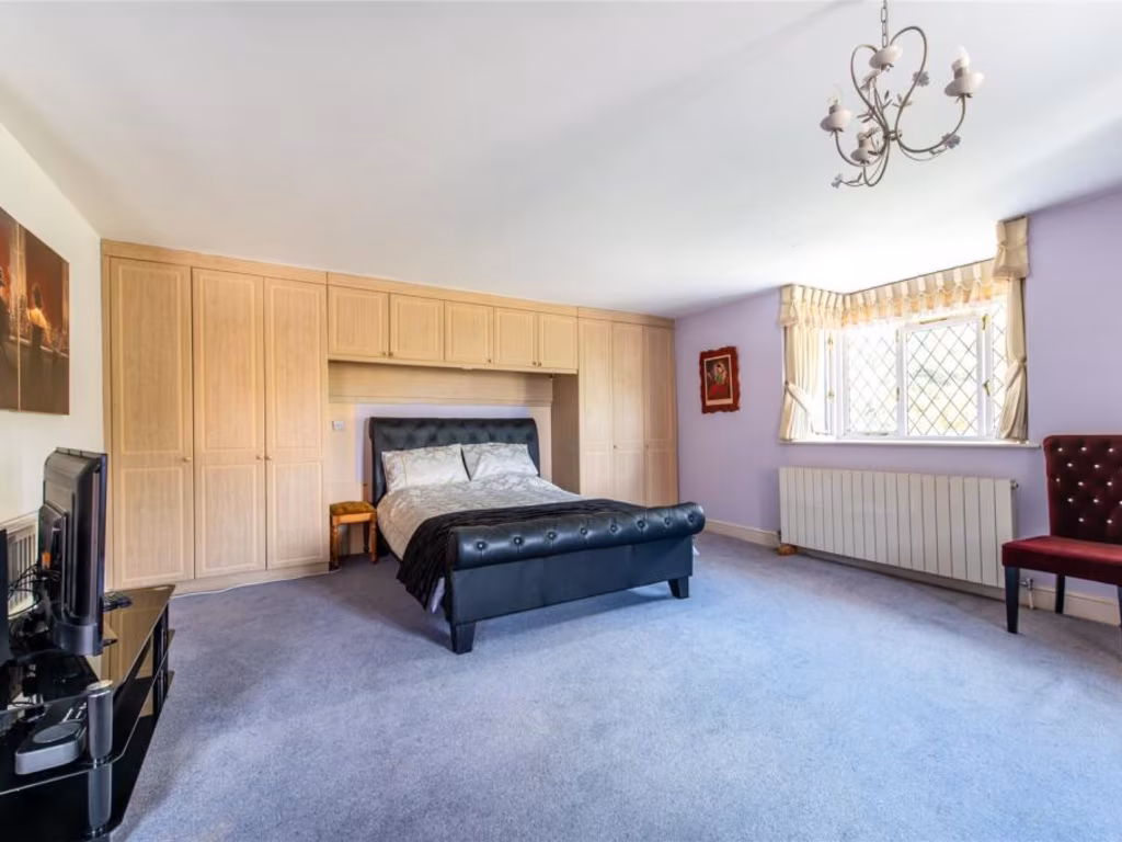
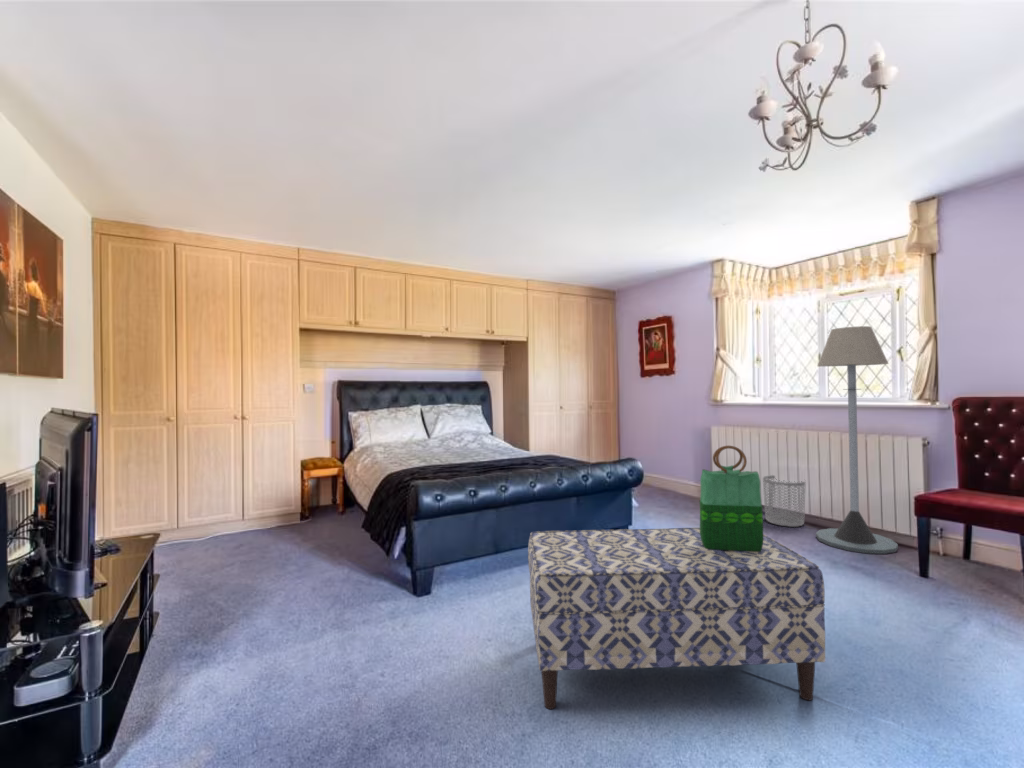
+ floor lamp (853, 435)
+ waste bin (784, 500)
+ bench (659, 607)
+ tote bag (730, 496)
